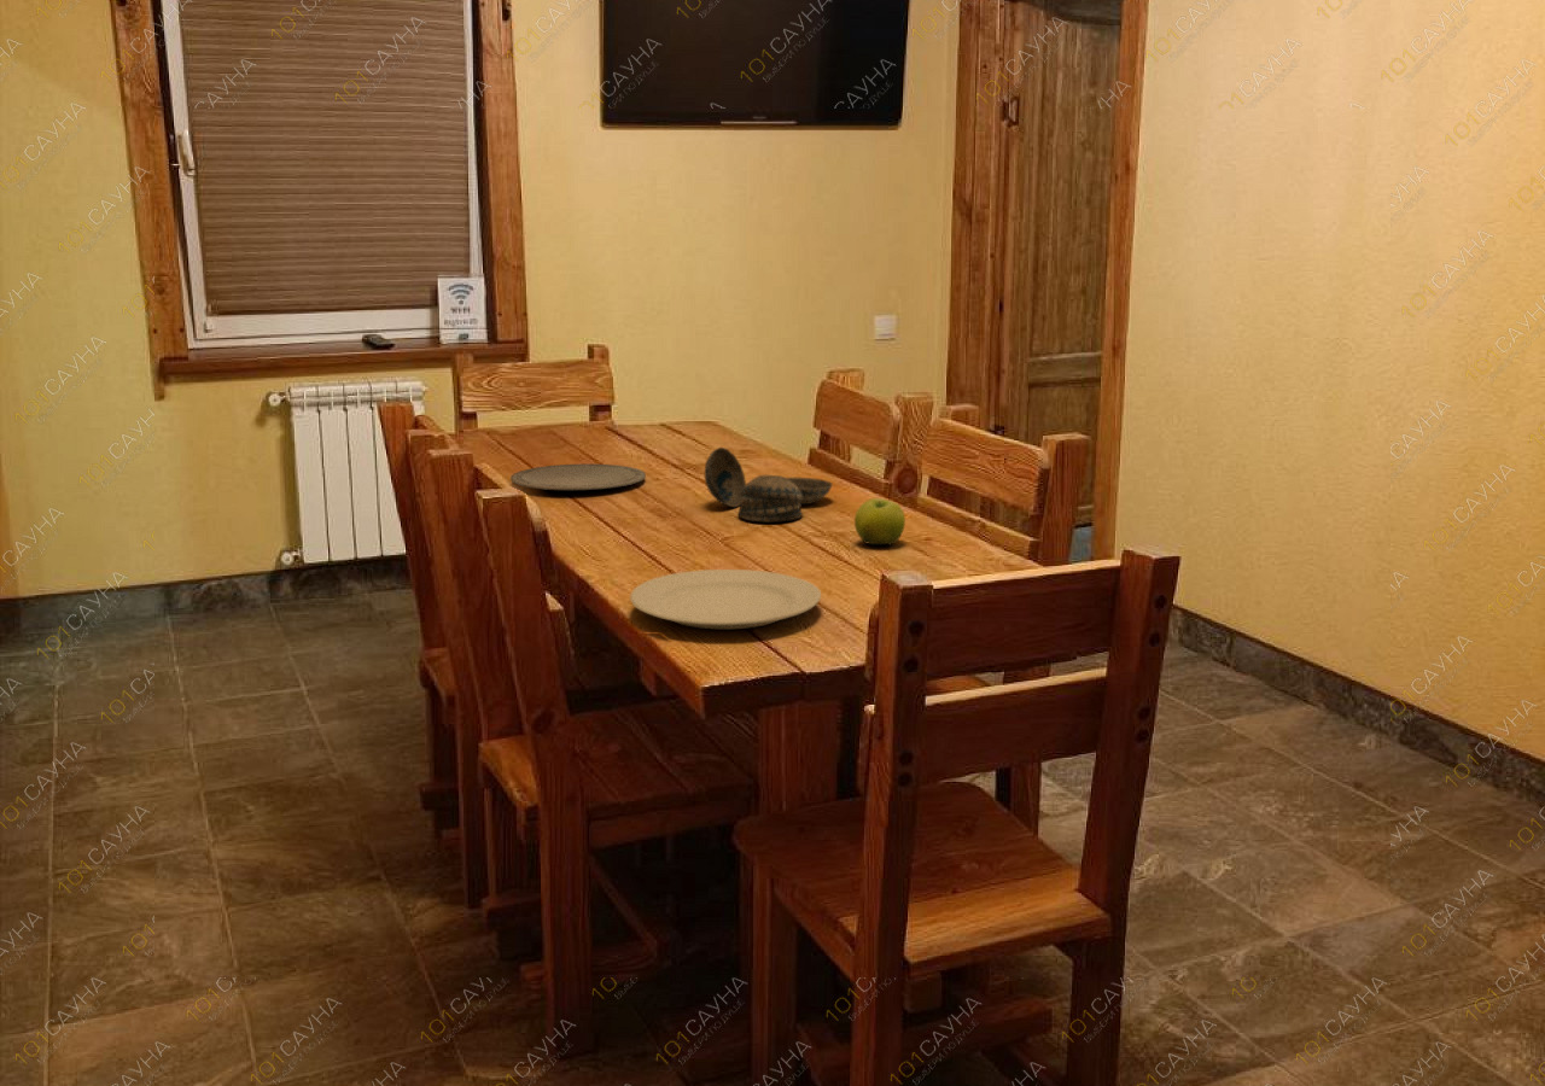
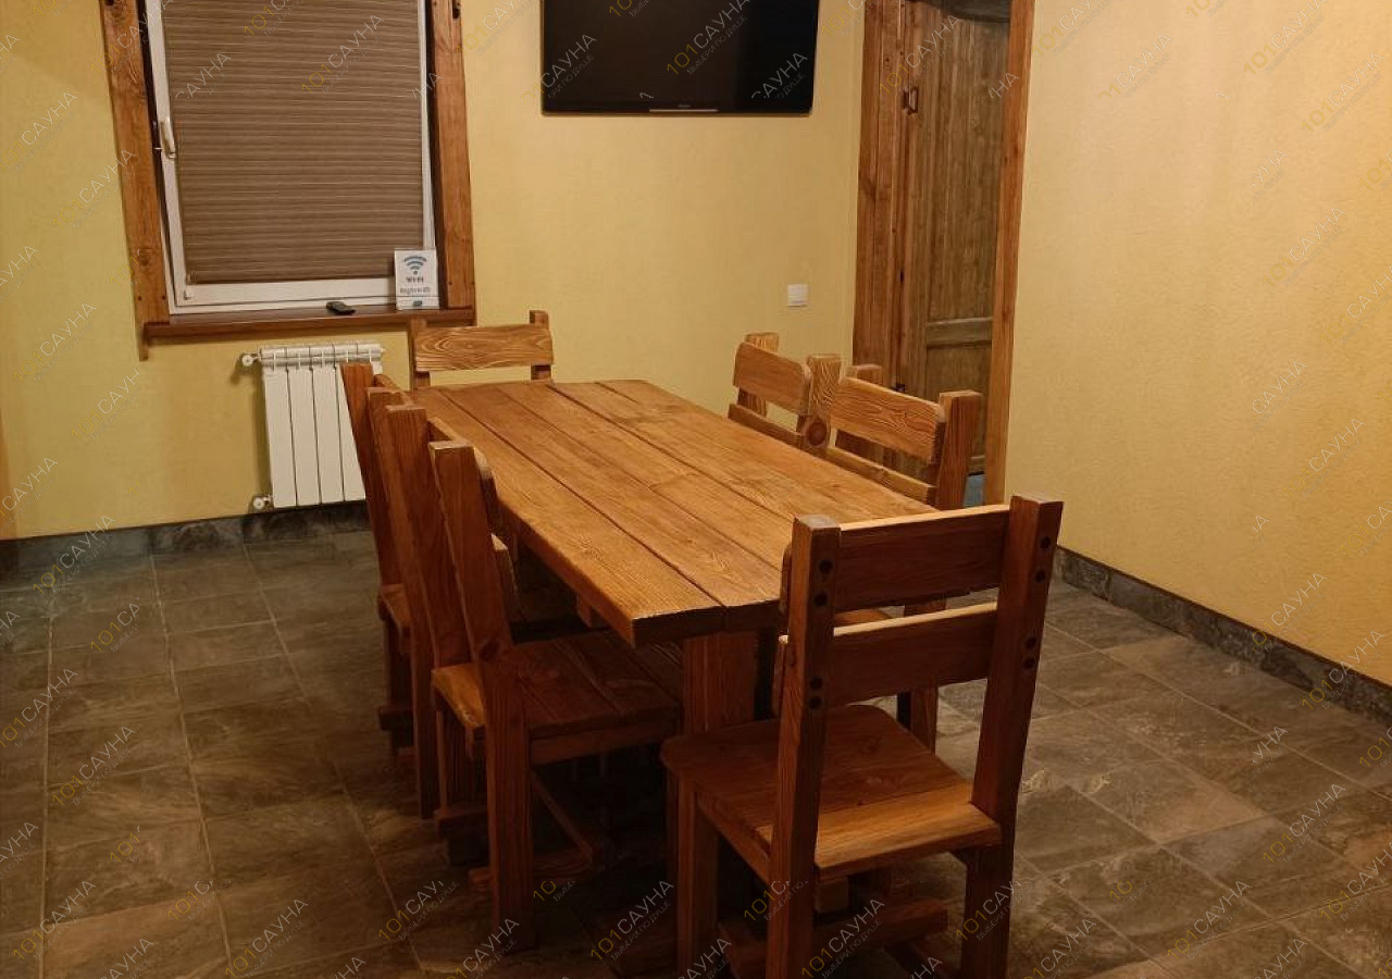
- fruit (879, 521)
- plate (578, 478)
- chinaware (725, 602)
- decorative bowl (769, 480)
